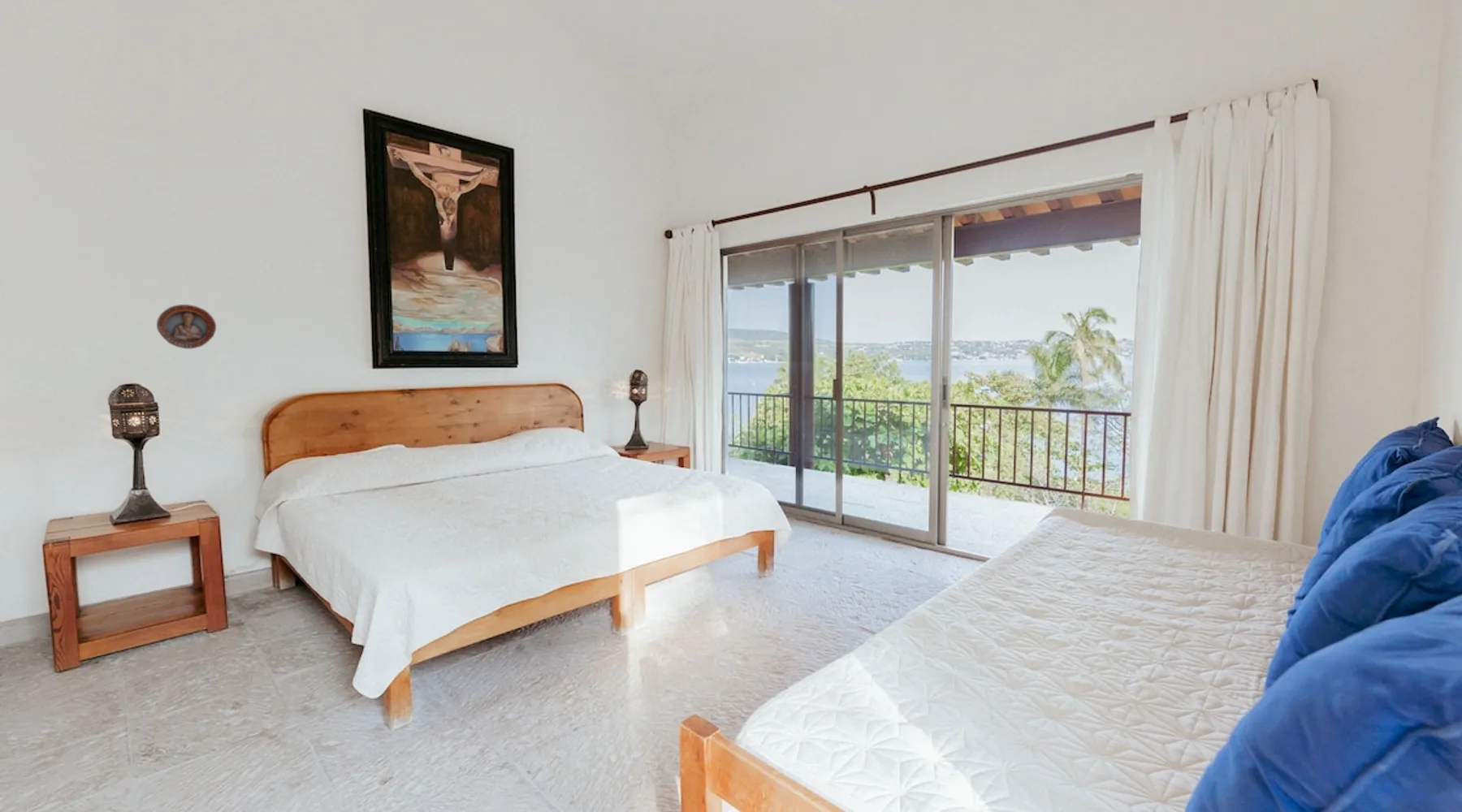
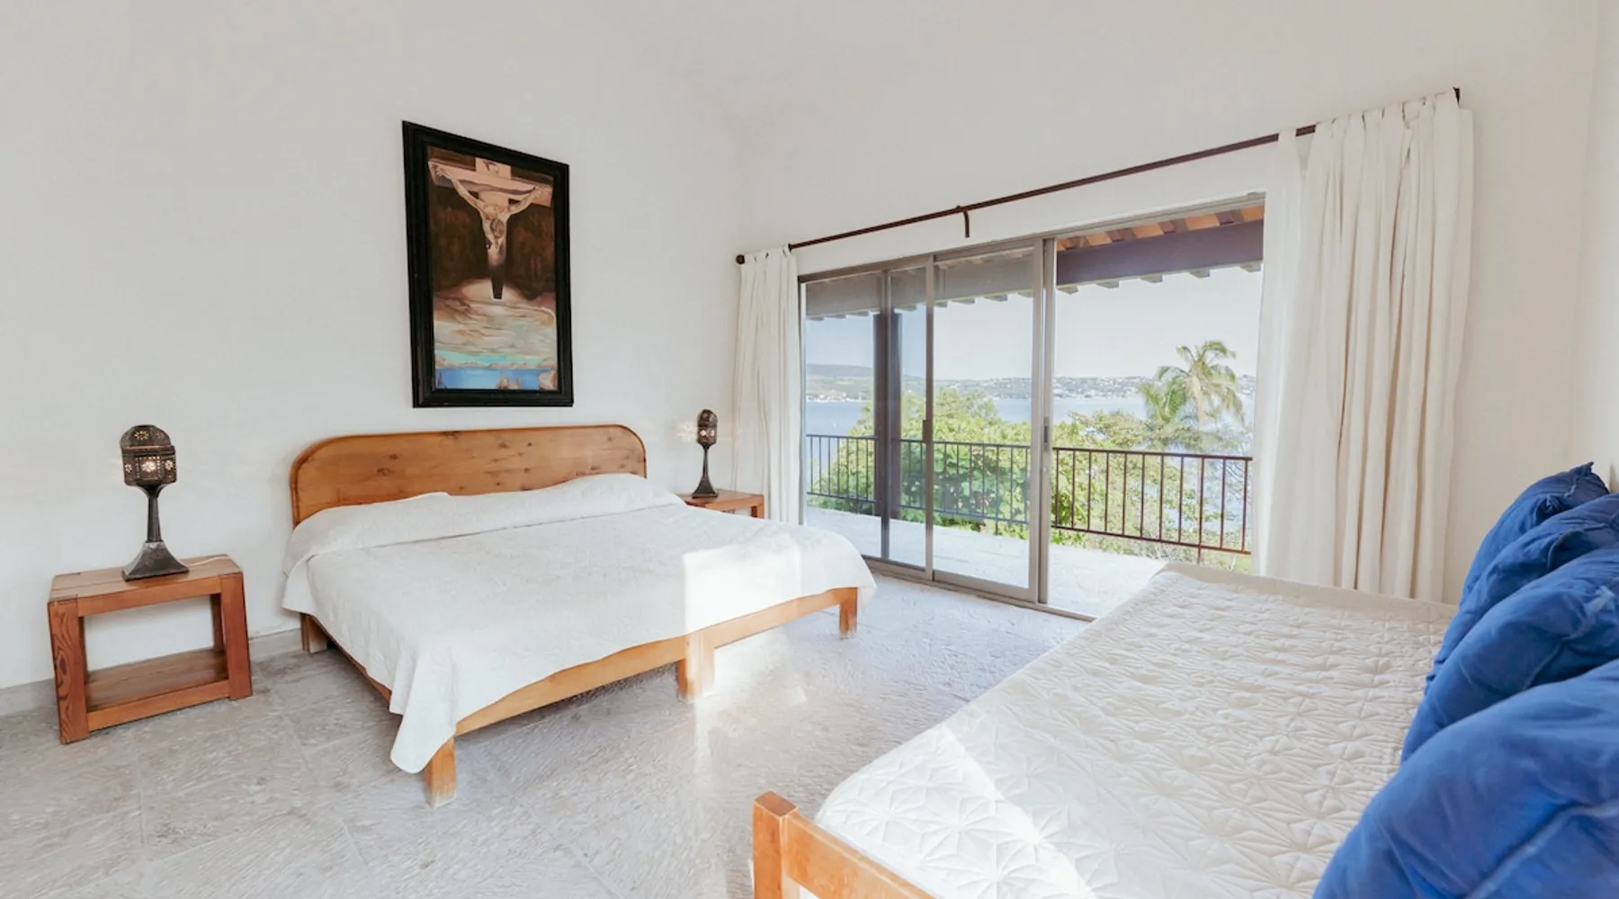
- relief medallion (187, 326)
